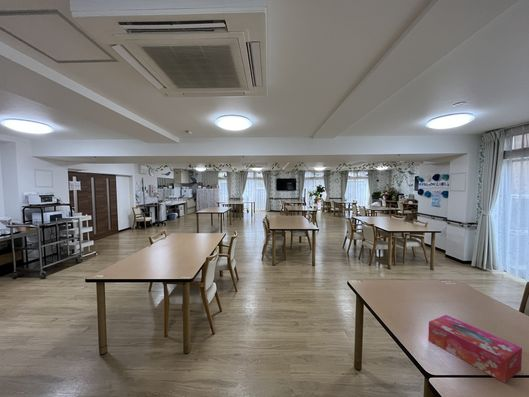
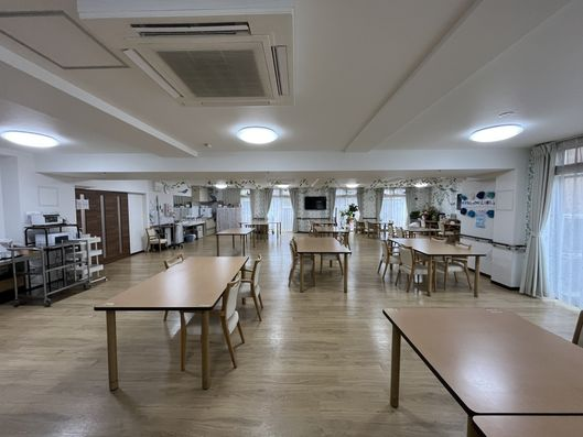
- tissue box (470, 343)
